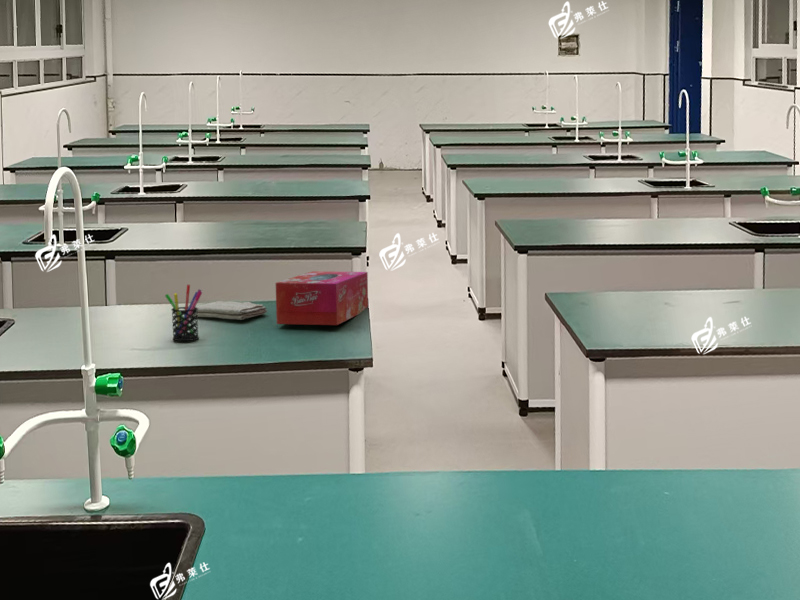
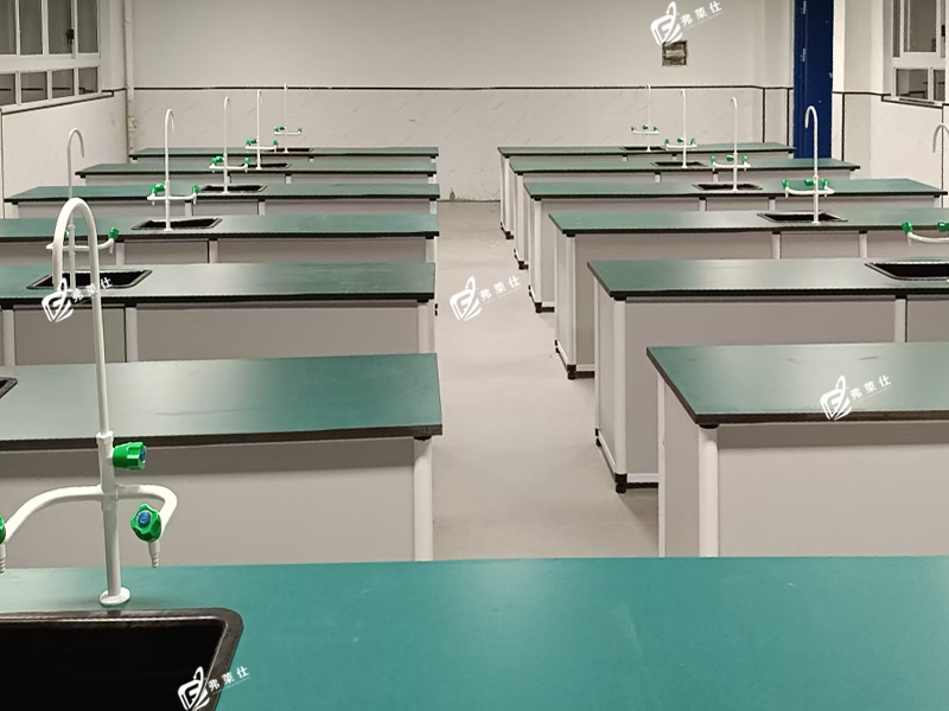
- tissue box (324, 296)
- washcloth (227, 309)
- pen holder (182, 312)
